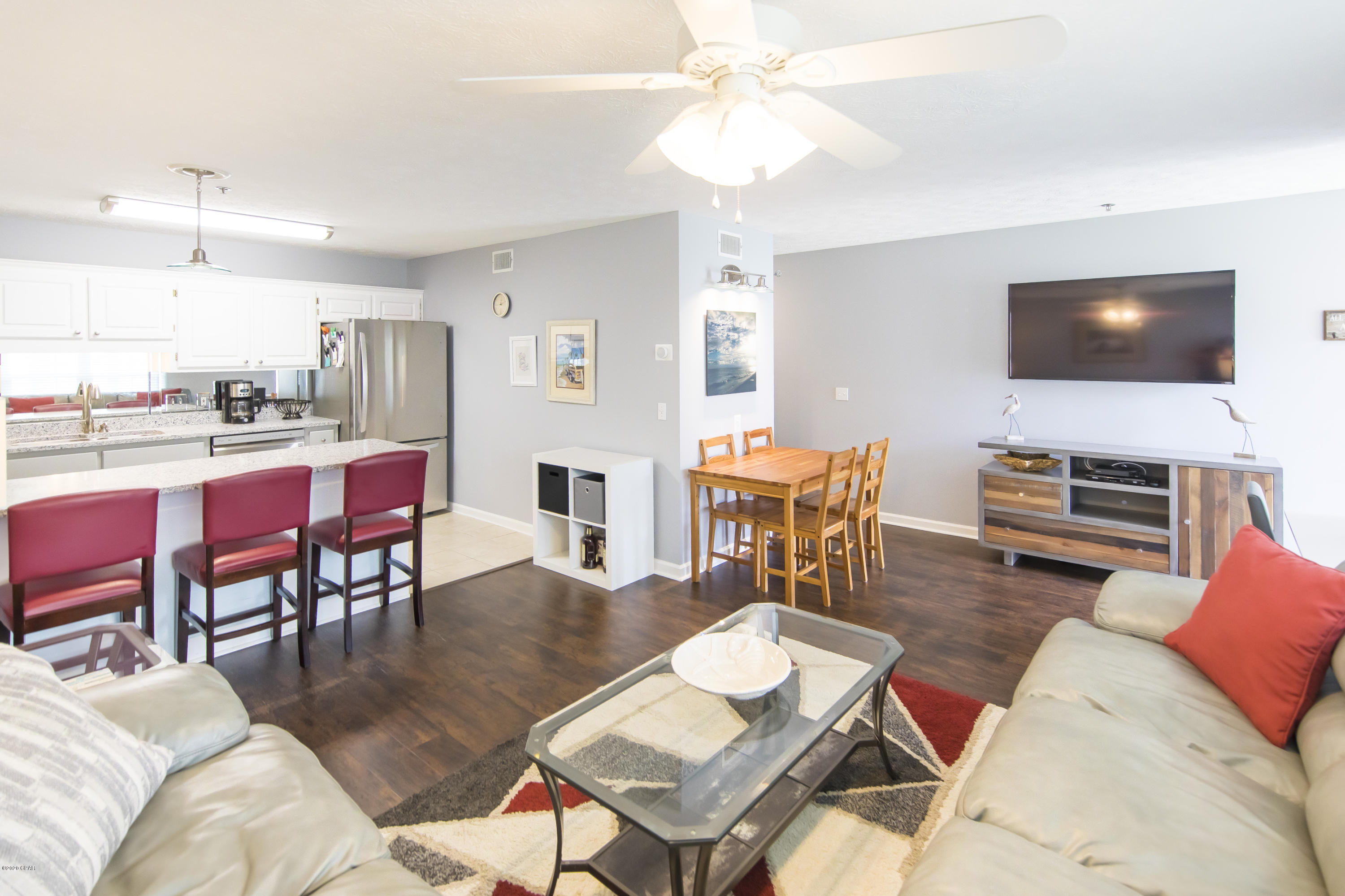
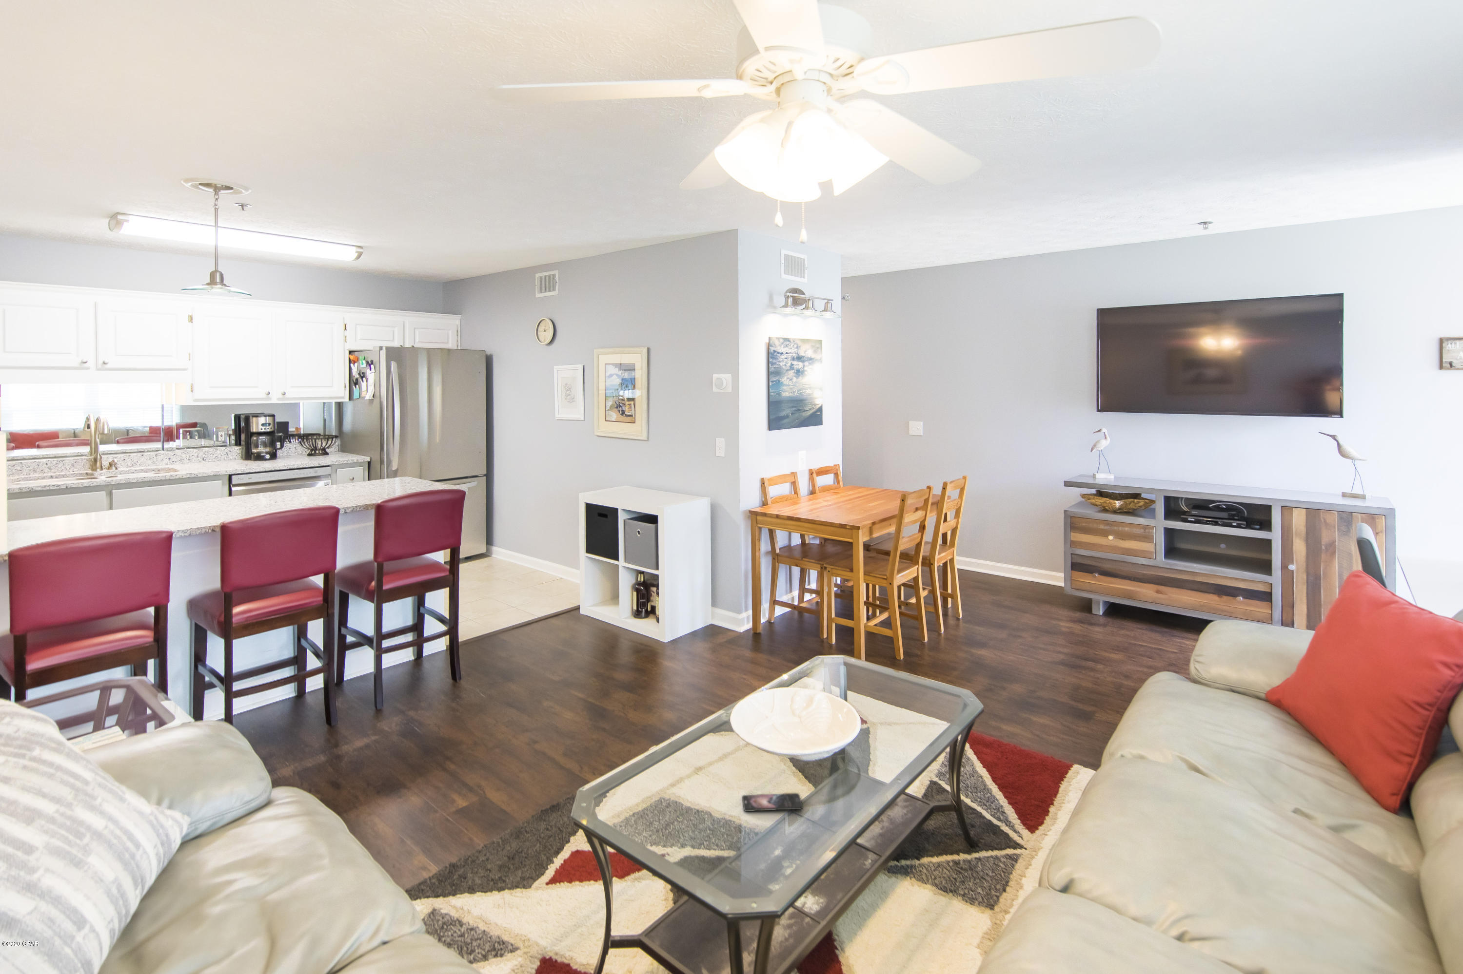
+ smartphone (772, 802)
